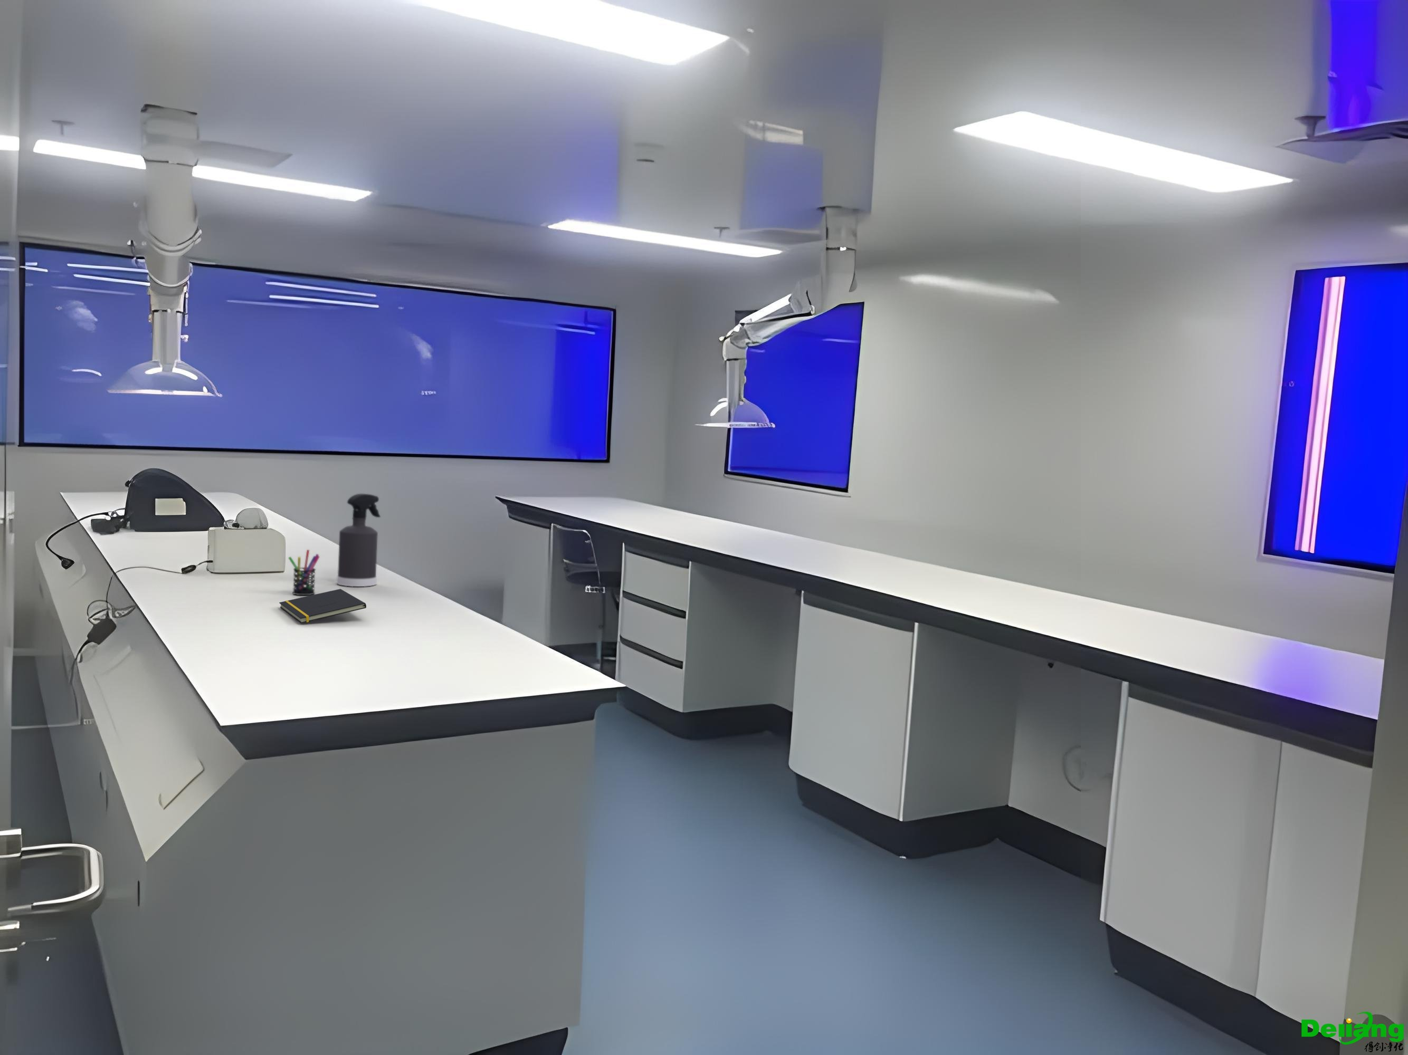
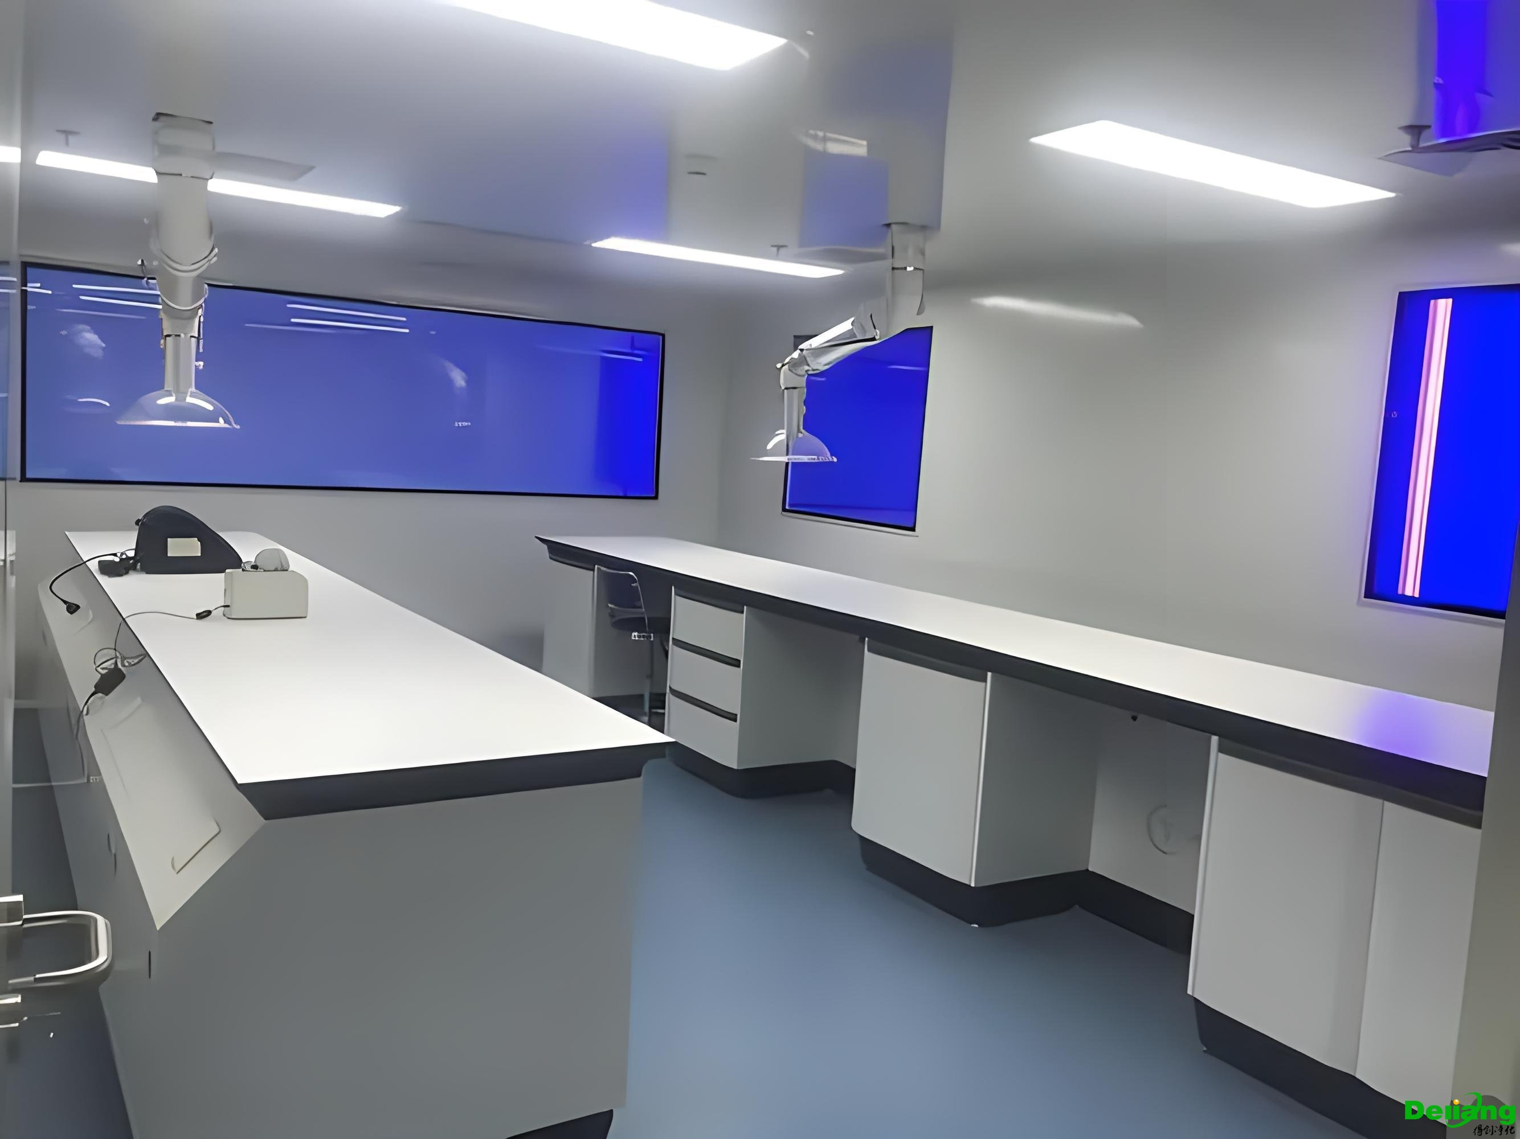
- pen holder (302, 572)
- notepad (322, 605)
- spray bottle (360, 539)
